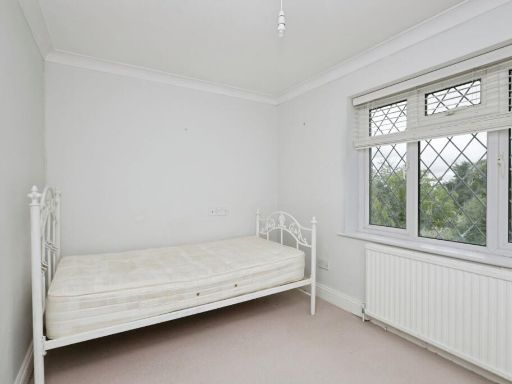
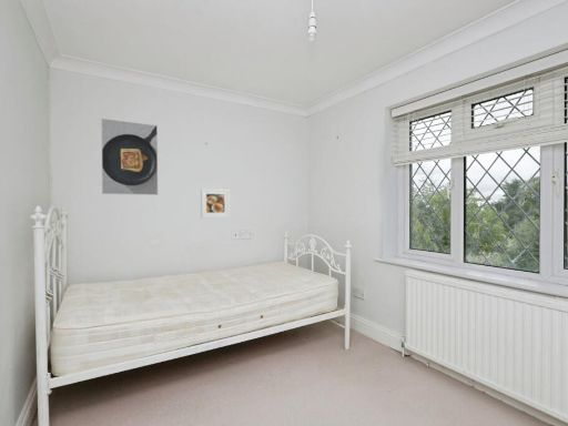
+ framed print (130, 158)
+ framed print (215, 203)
